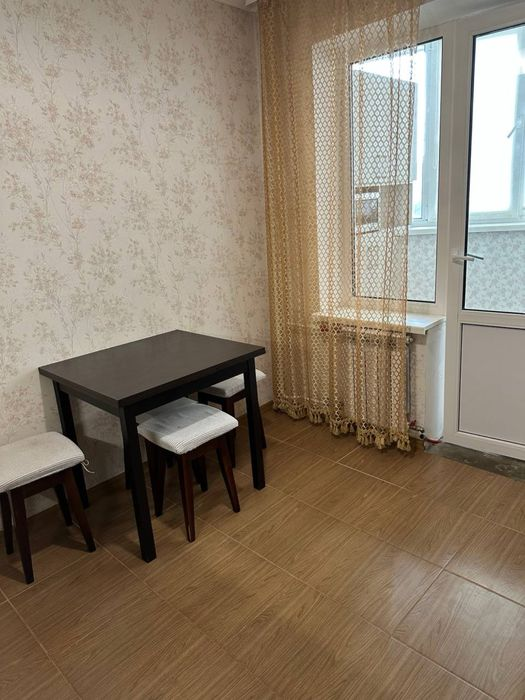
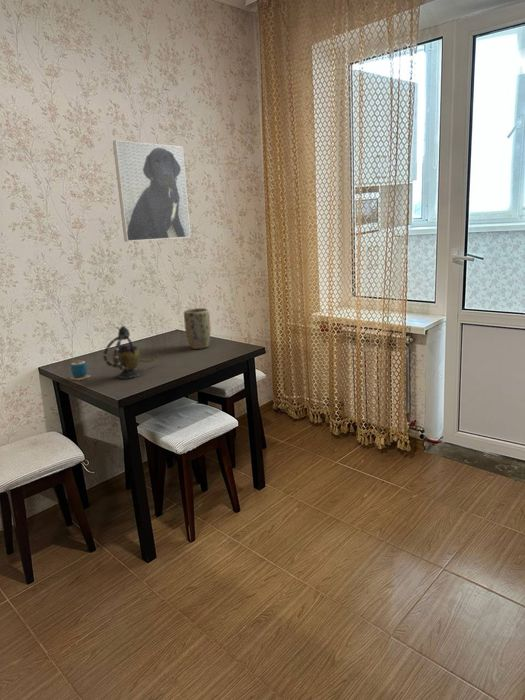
+ cup (78, 365)
+ plant pot (197, 328)
+ teapot (132, 348)
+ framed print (154, 192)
